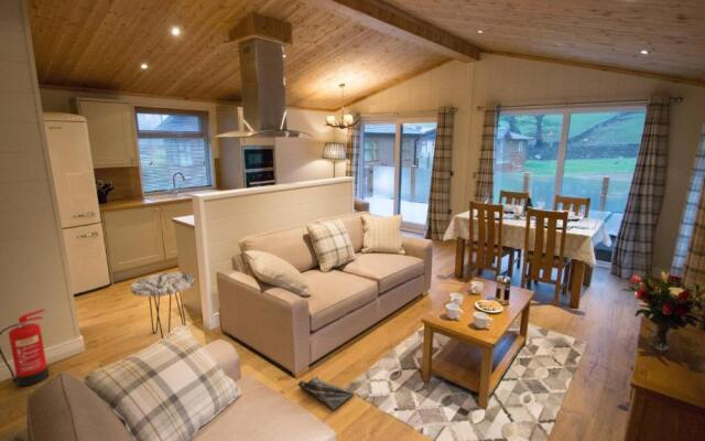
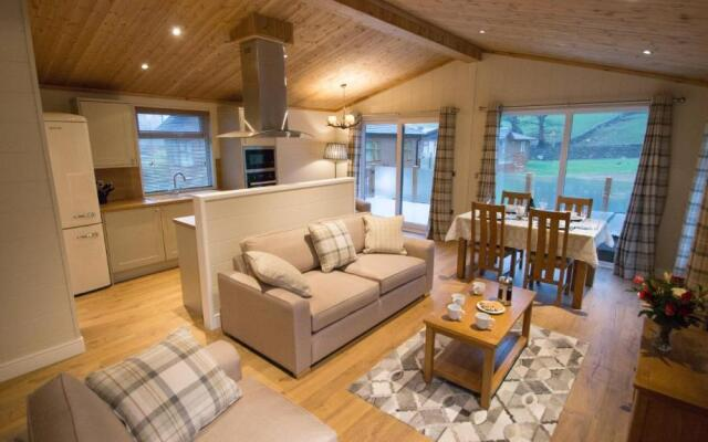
- side table (170, 308)
- fire extinguisher (25, 347)
- bag (325, 388)
